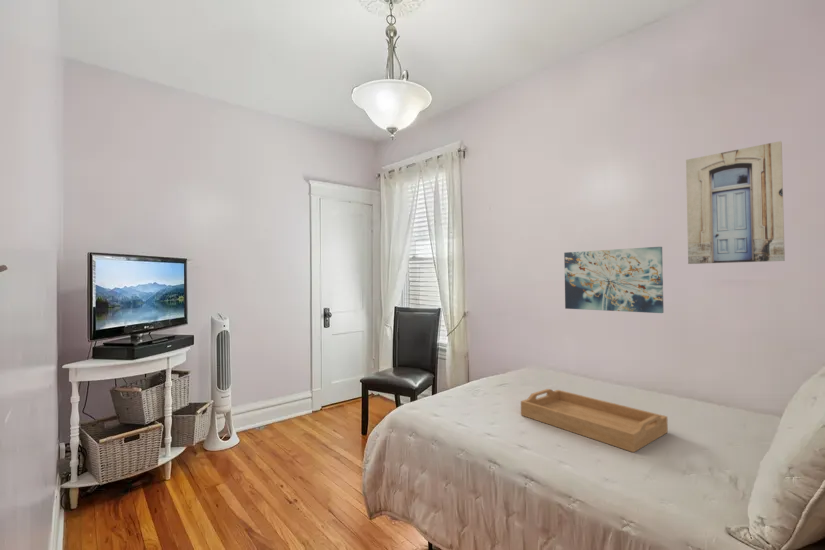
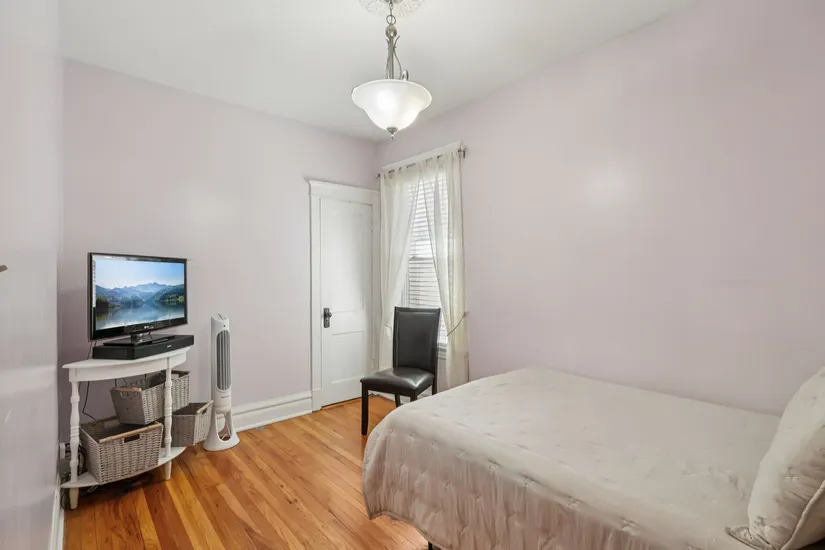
- wall art (609, 280)
- wall art (732, 207)
- serving tray (589, 413)
